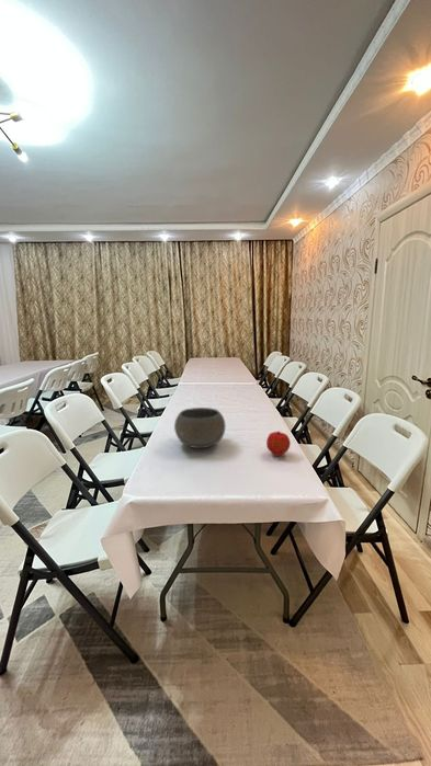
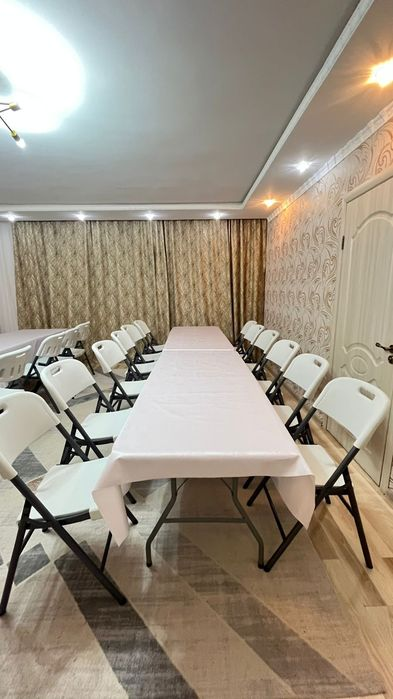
- fruit (277, 443)
- bowl (200, 428)
